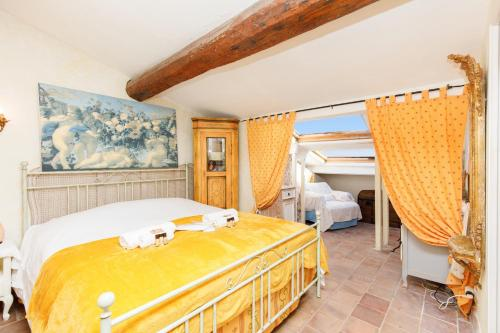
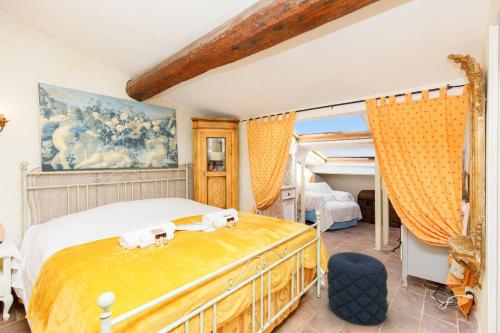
+ pouf (356, 283)
